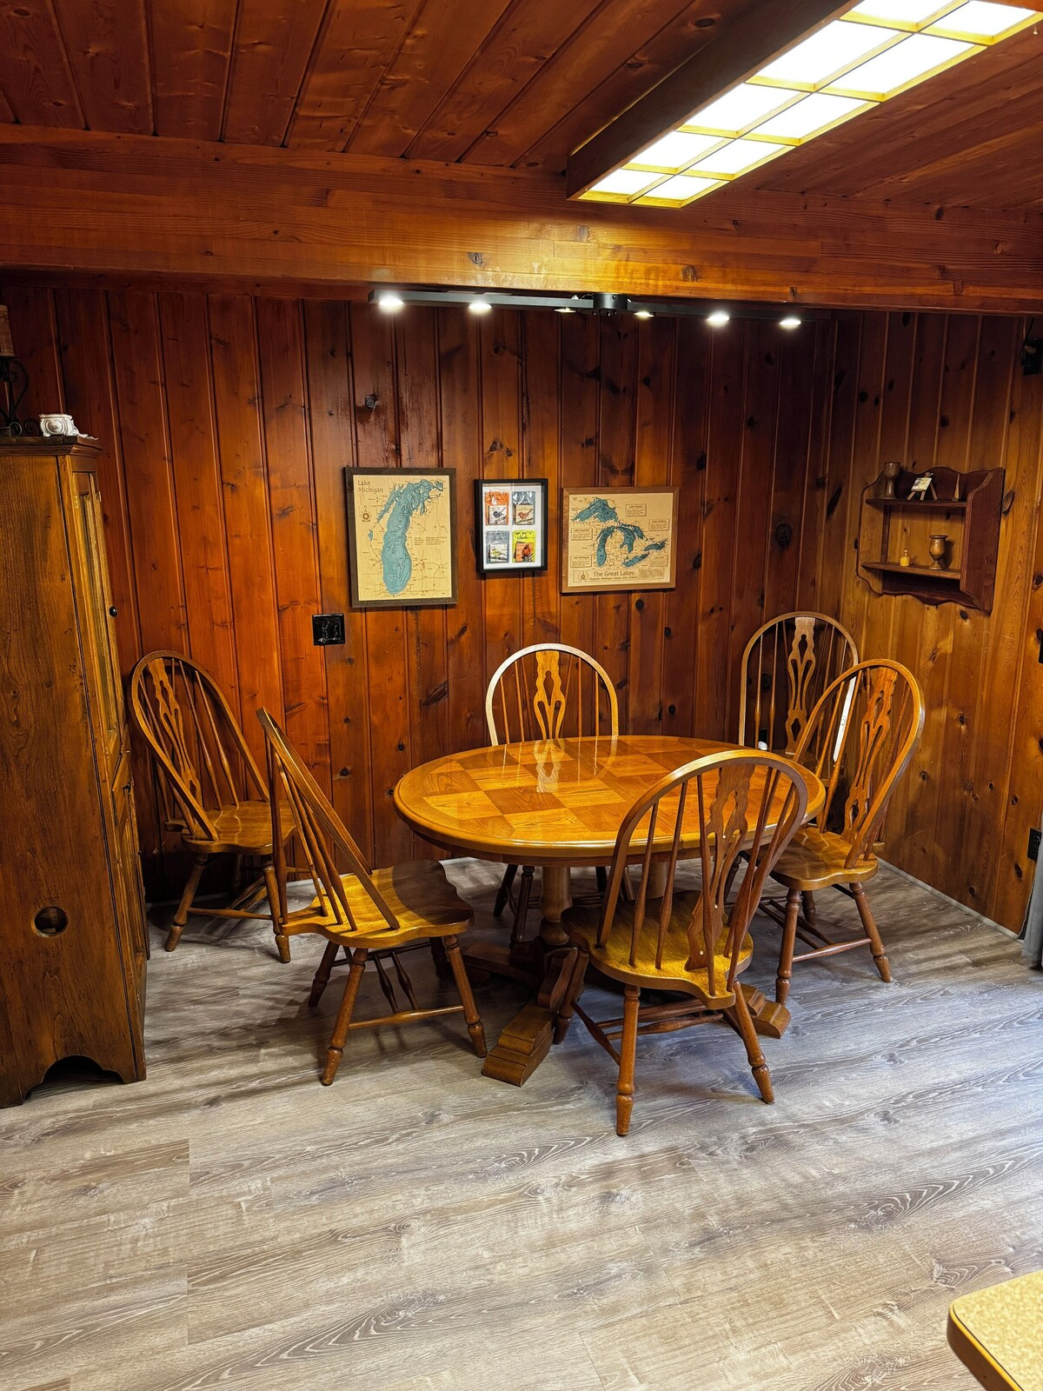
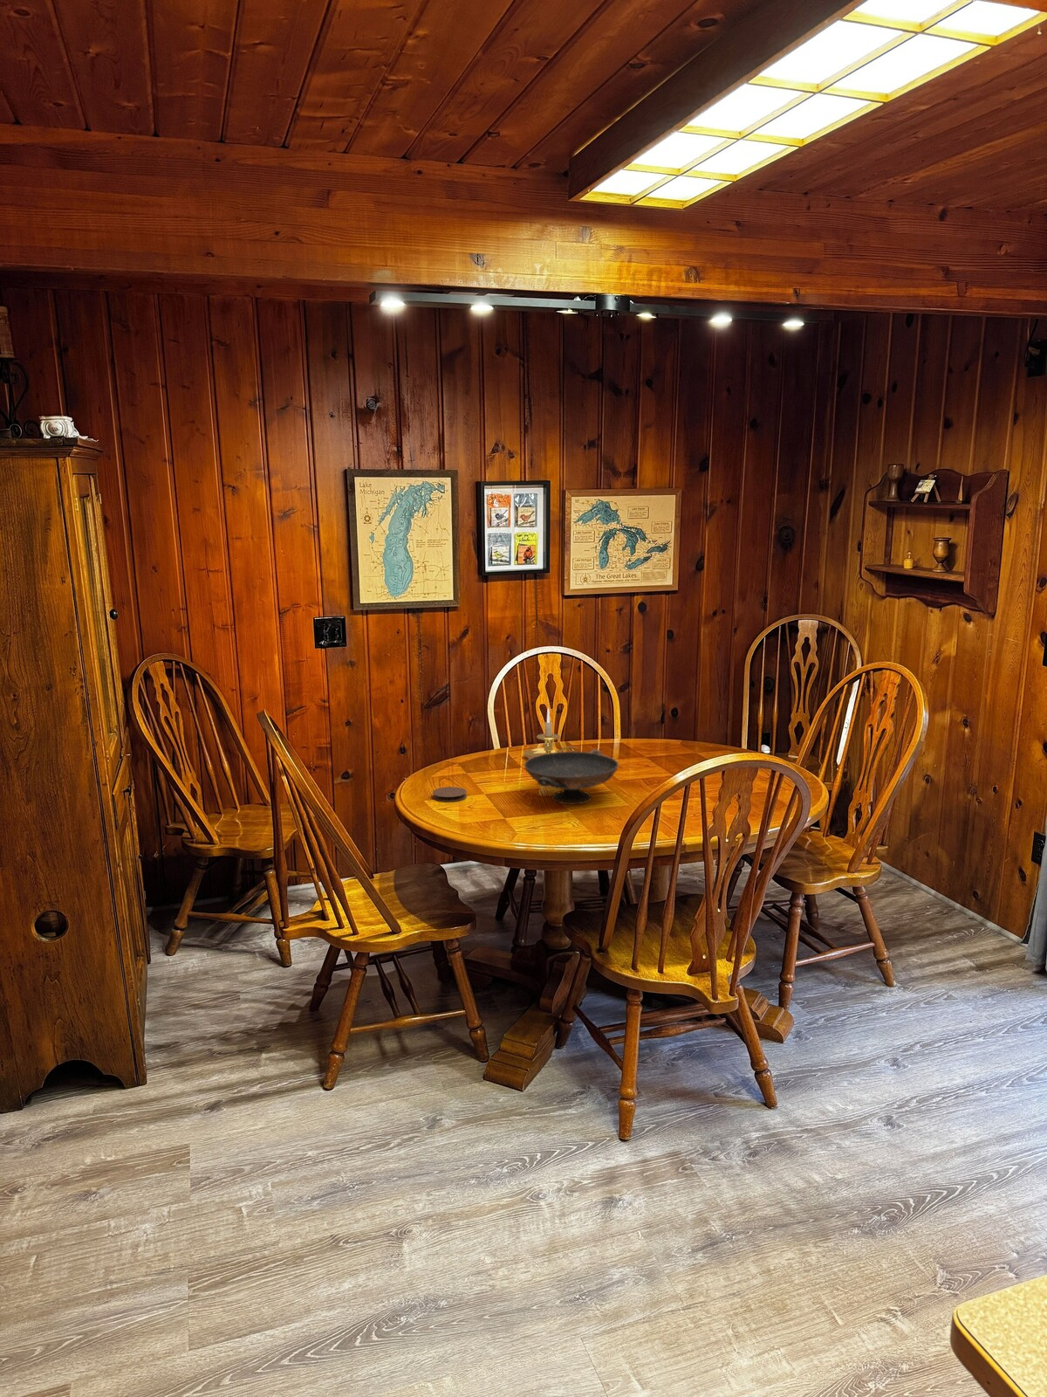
+ coaster (450, 794)
+ candle holder (551, 735)
+ decorative bowl (571, 781)
